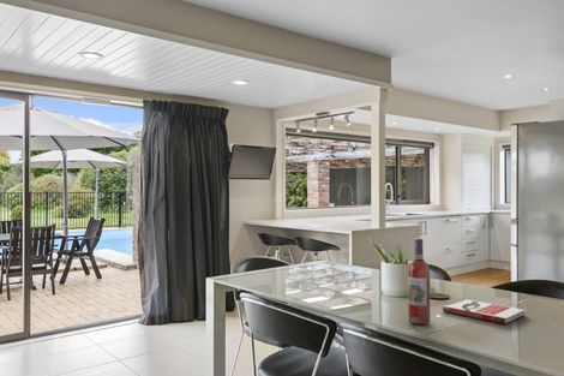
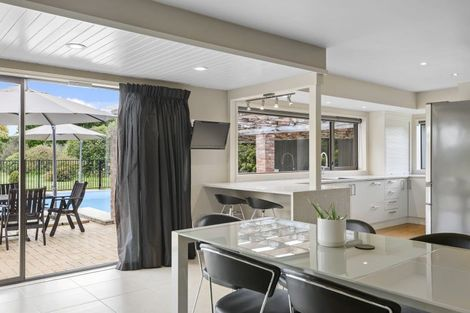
- wine bottle (419, 280)
- book (482, 310)
